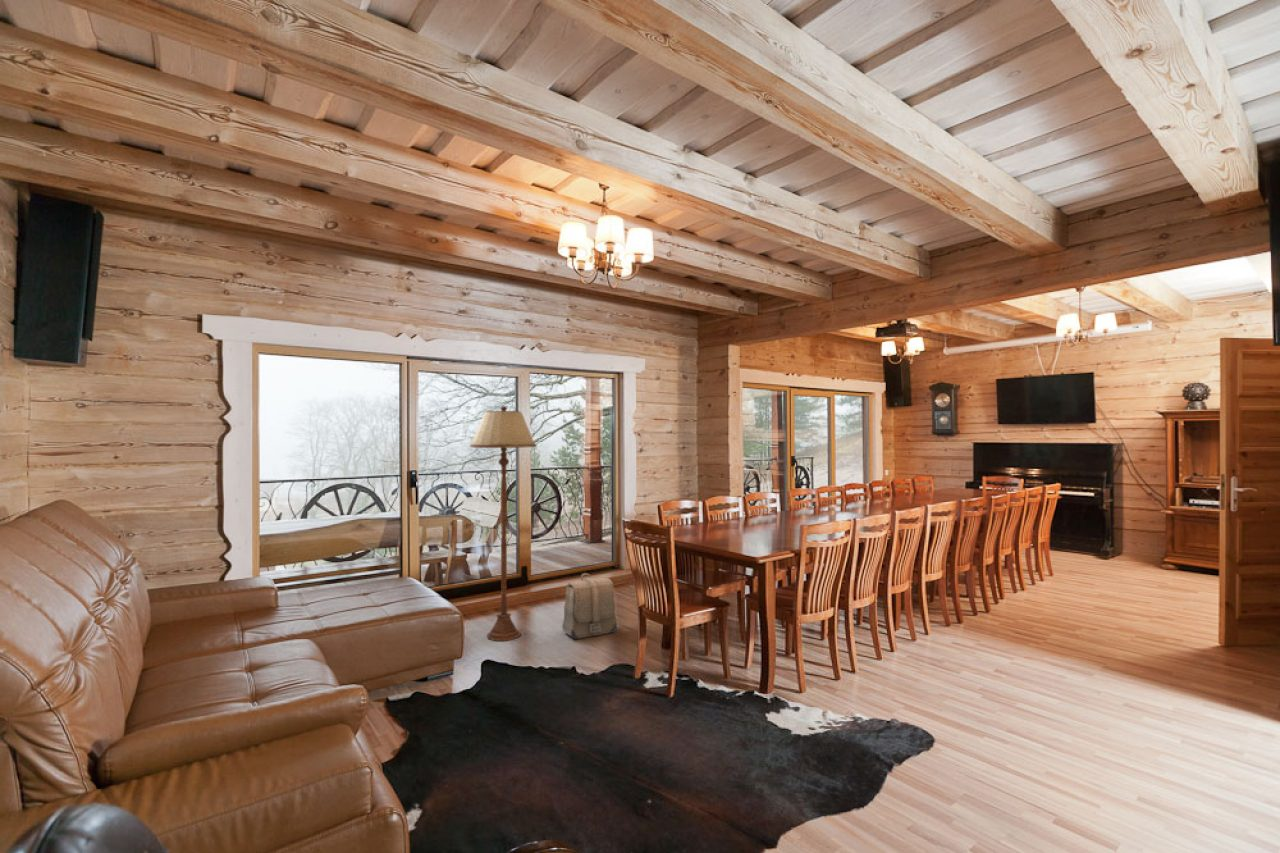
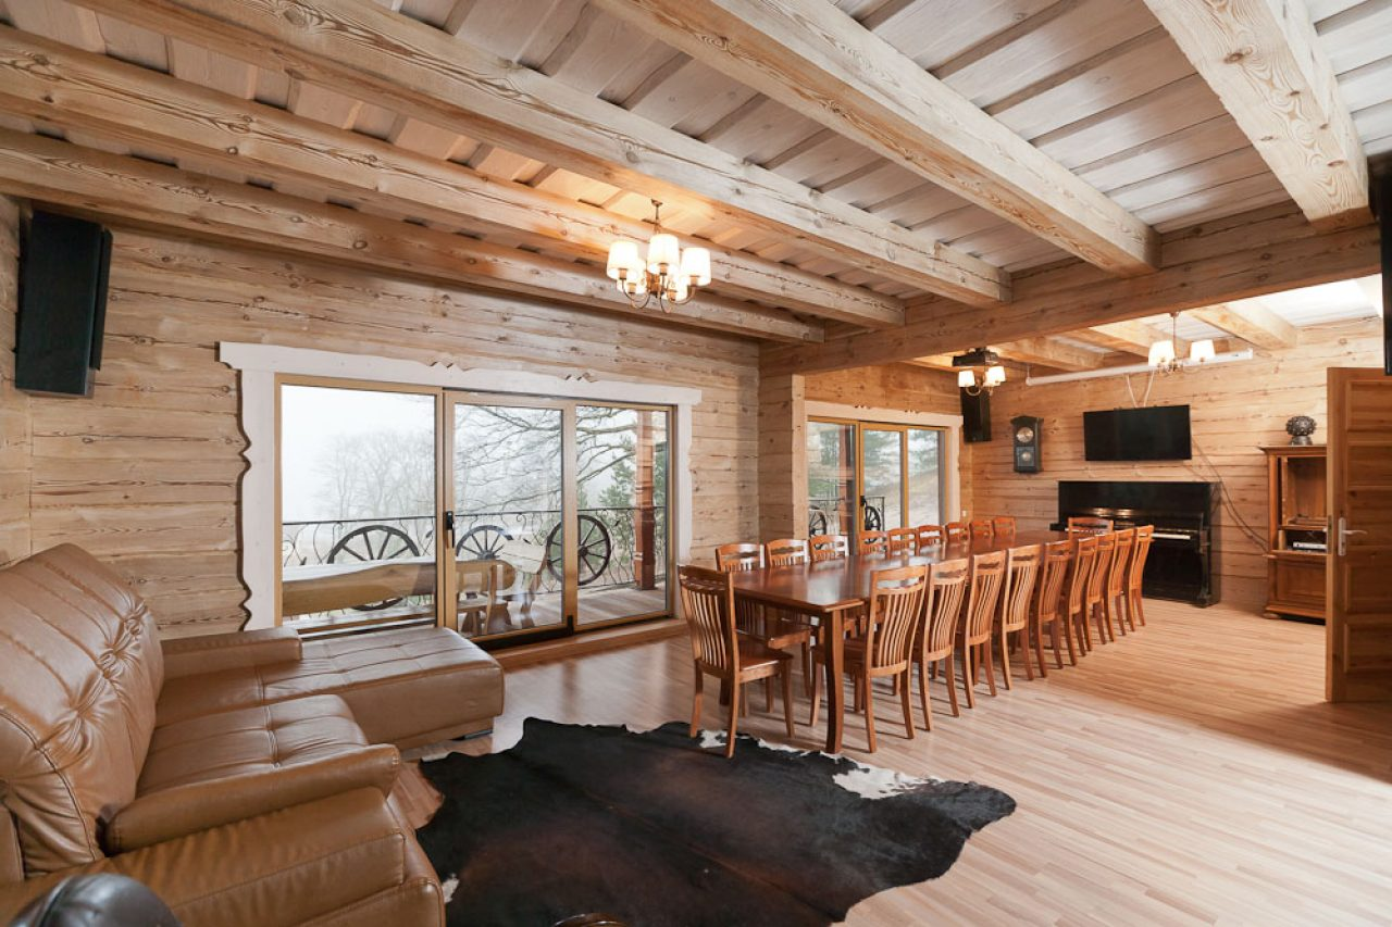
- backpack (590, 605)
- floor lamp (503, 520)
